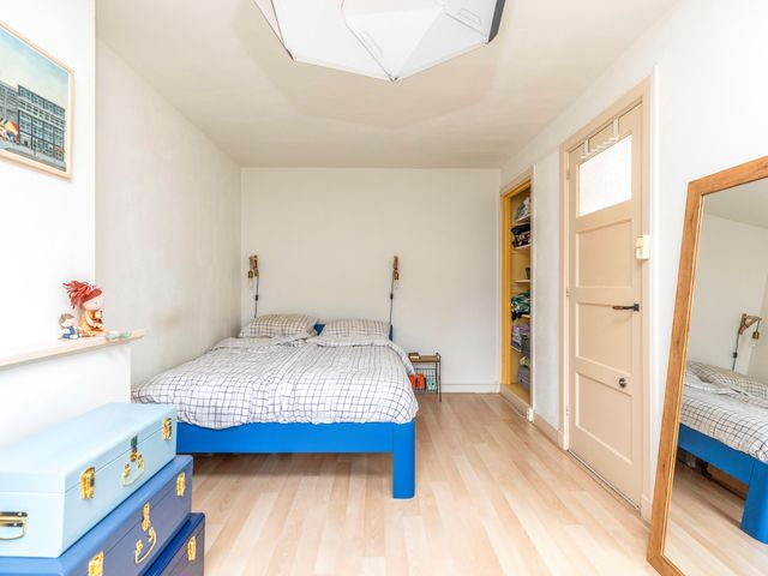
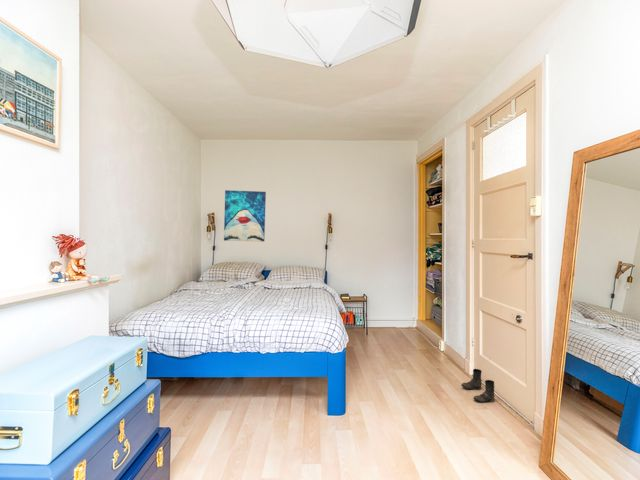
+ boots (477, 384)
+ wall art (244, 216)
